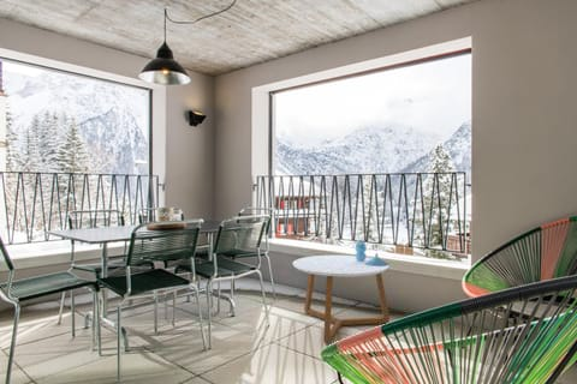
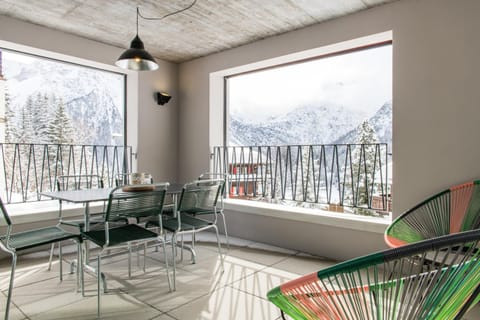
- decorative container (365, 250)
- coffee table (331, 293)
